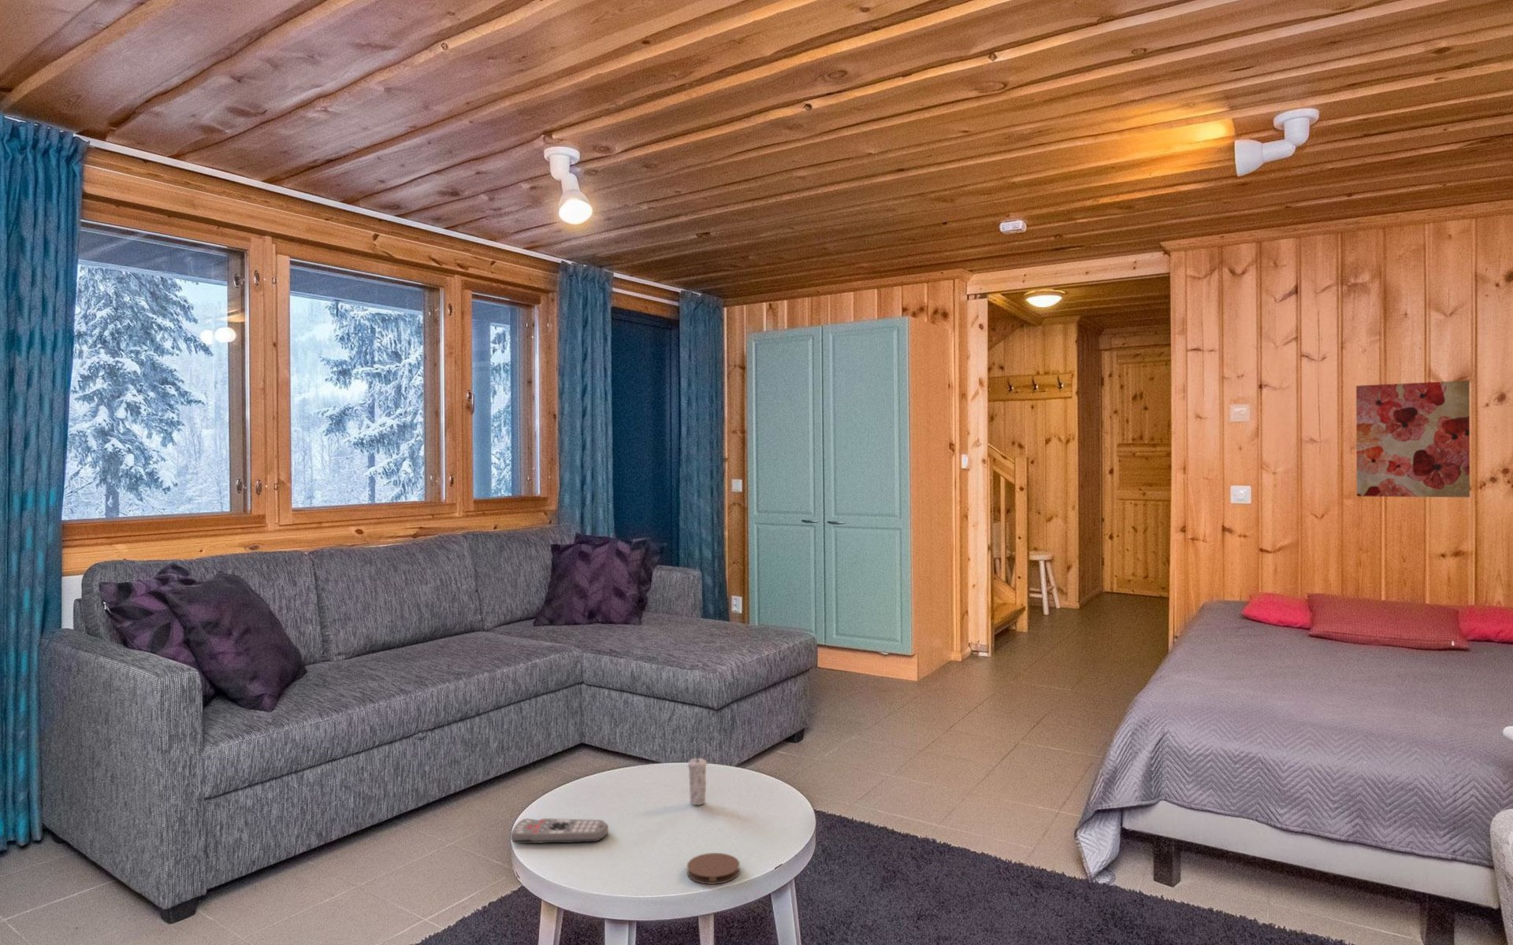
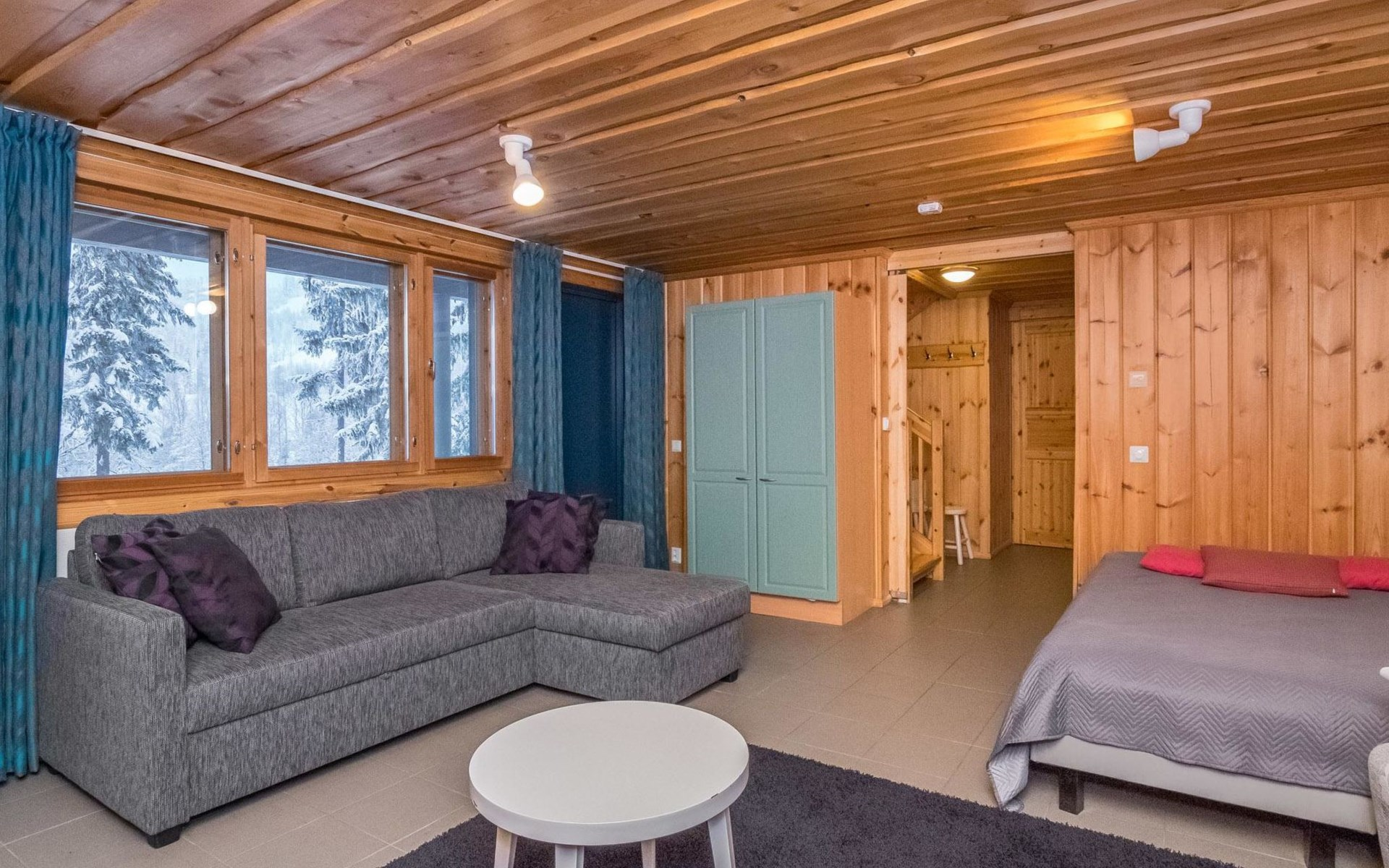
- candle (697, 776)
- wall art (1411, 440)
- remote control (560, 831)
- coaster (713, 868)
